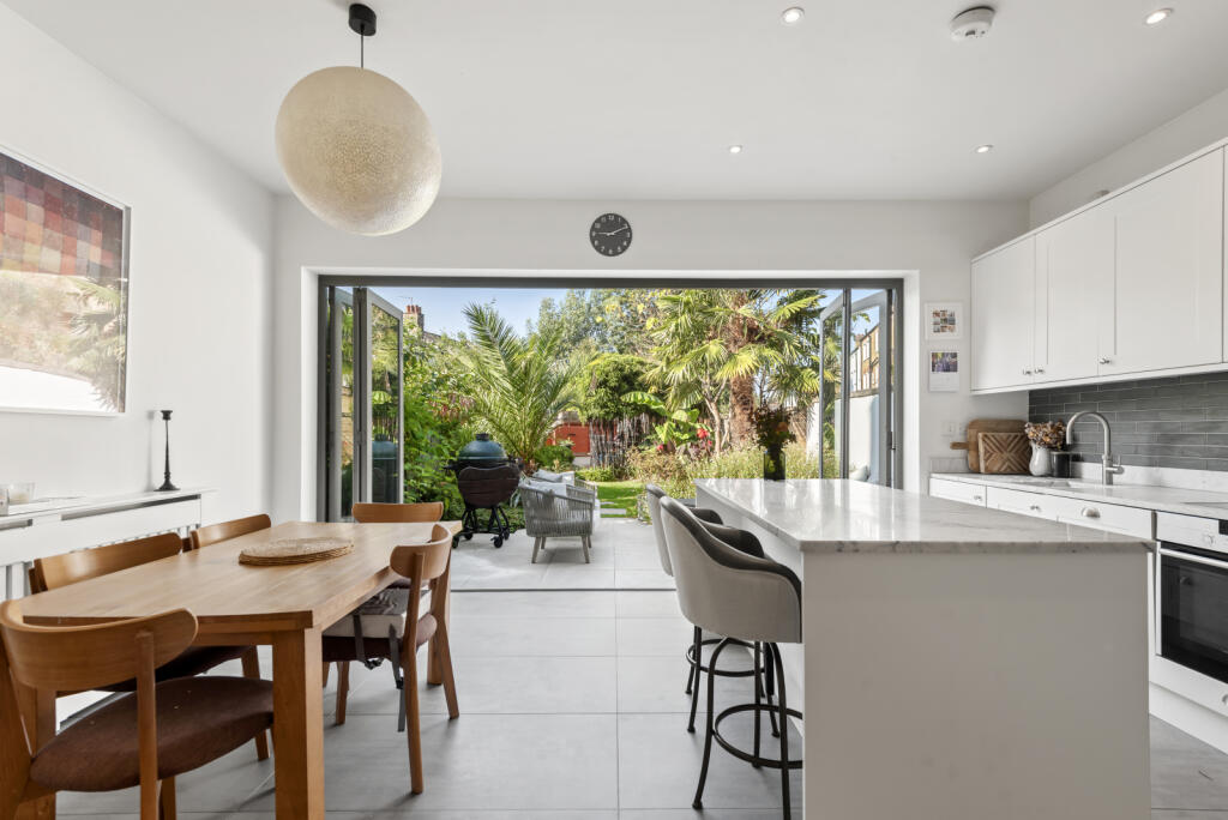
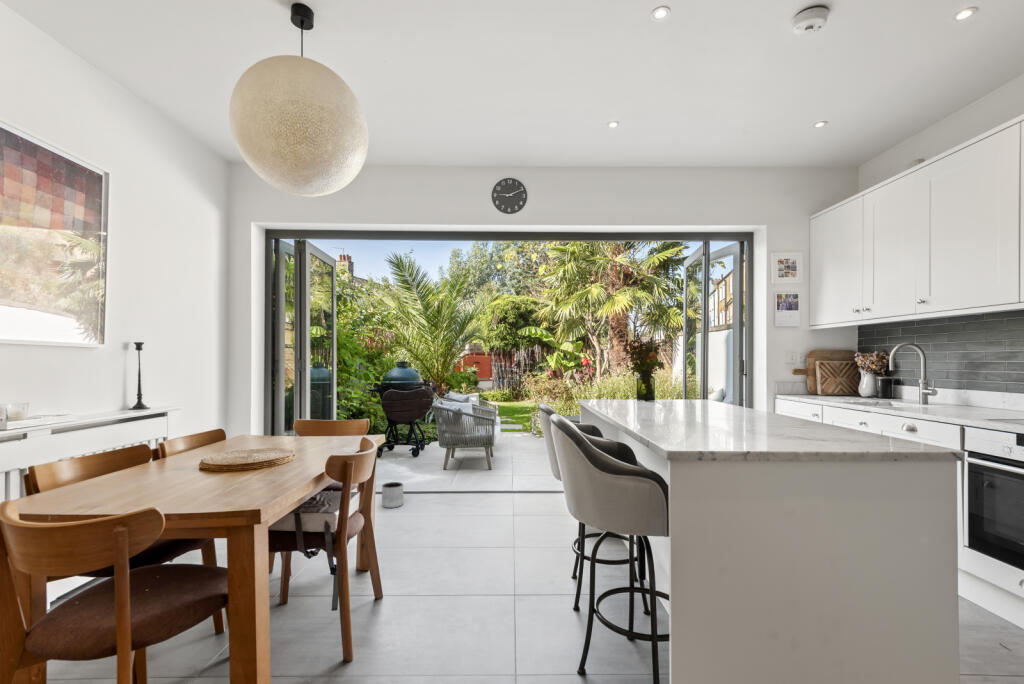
+ planter (392, 494)
